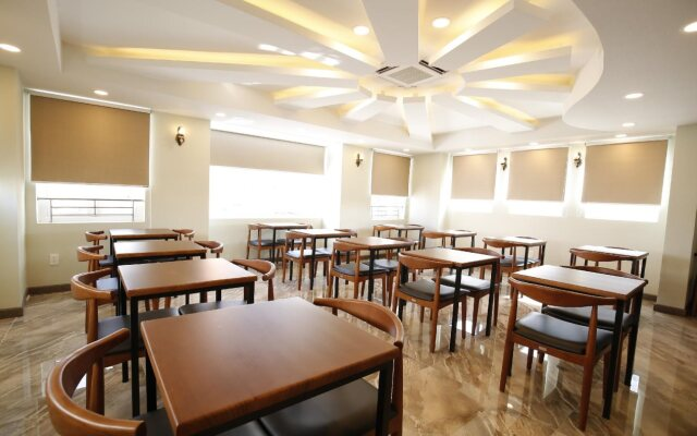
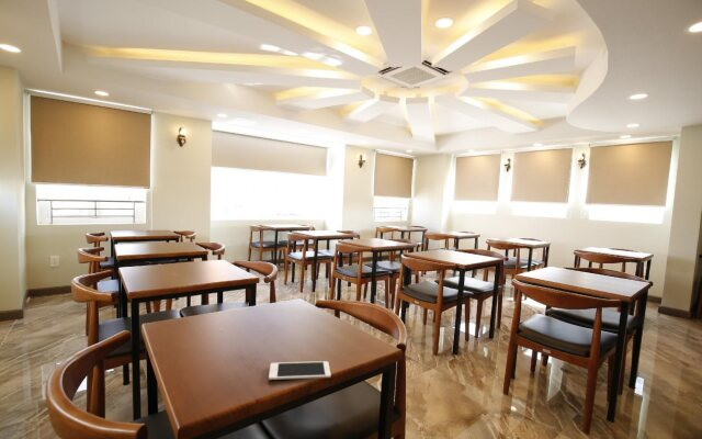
+ cell phone (299, 370)
